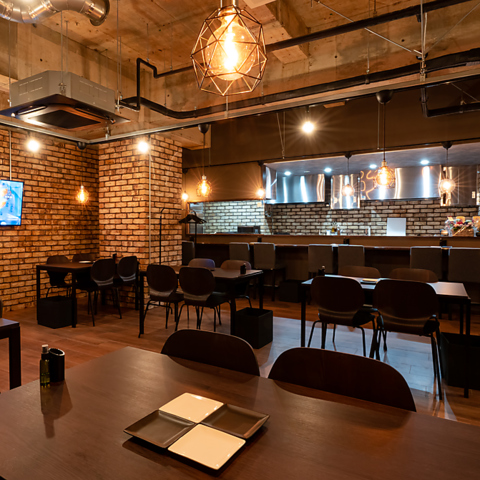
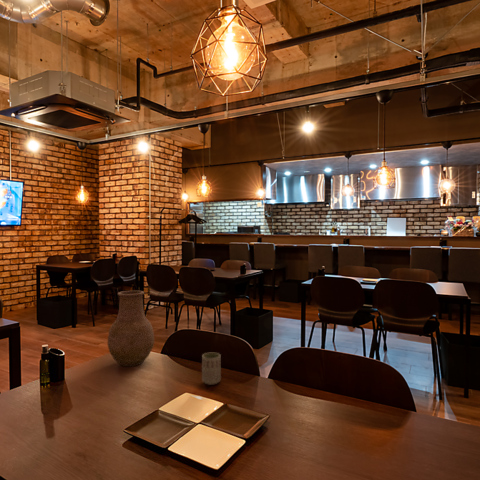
+ cup (211, 368)
+ vase (131, 327)
